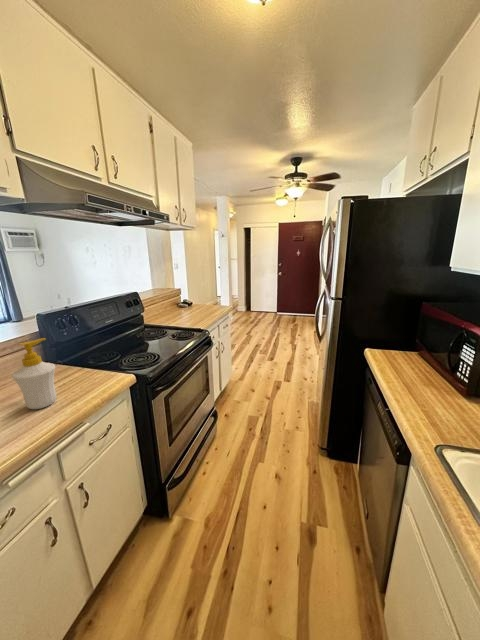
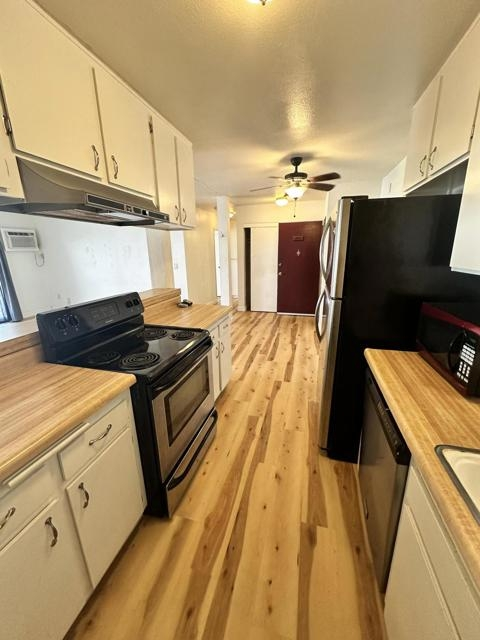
- soap bottle (35, 373)
